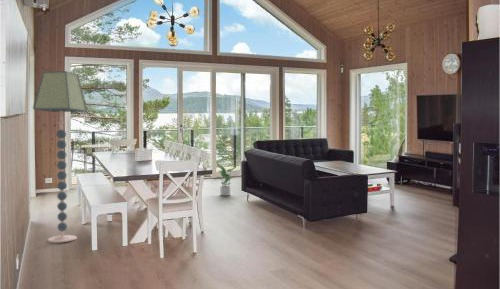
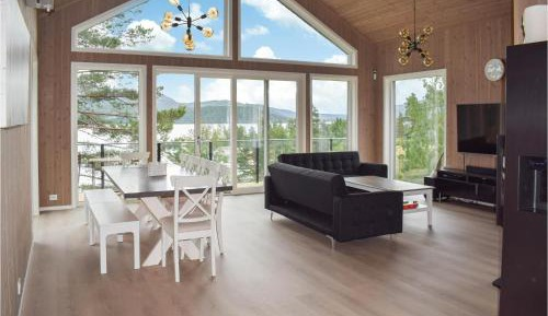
- floor lamp (61, 156)
- potted plant (226, 180)
